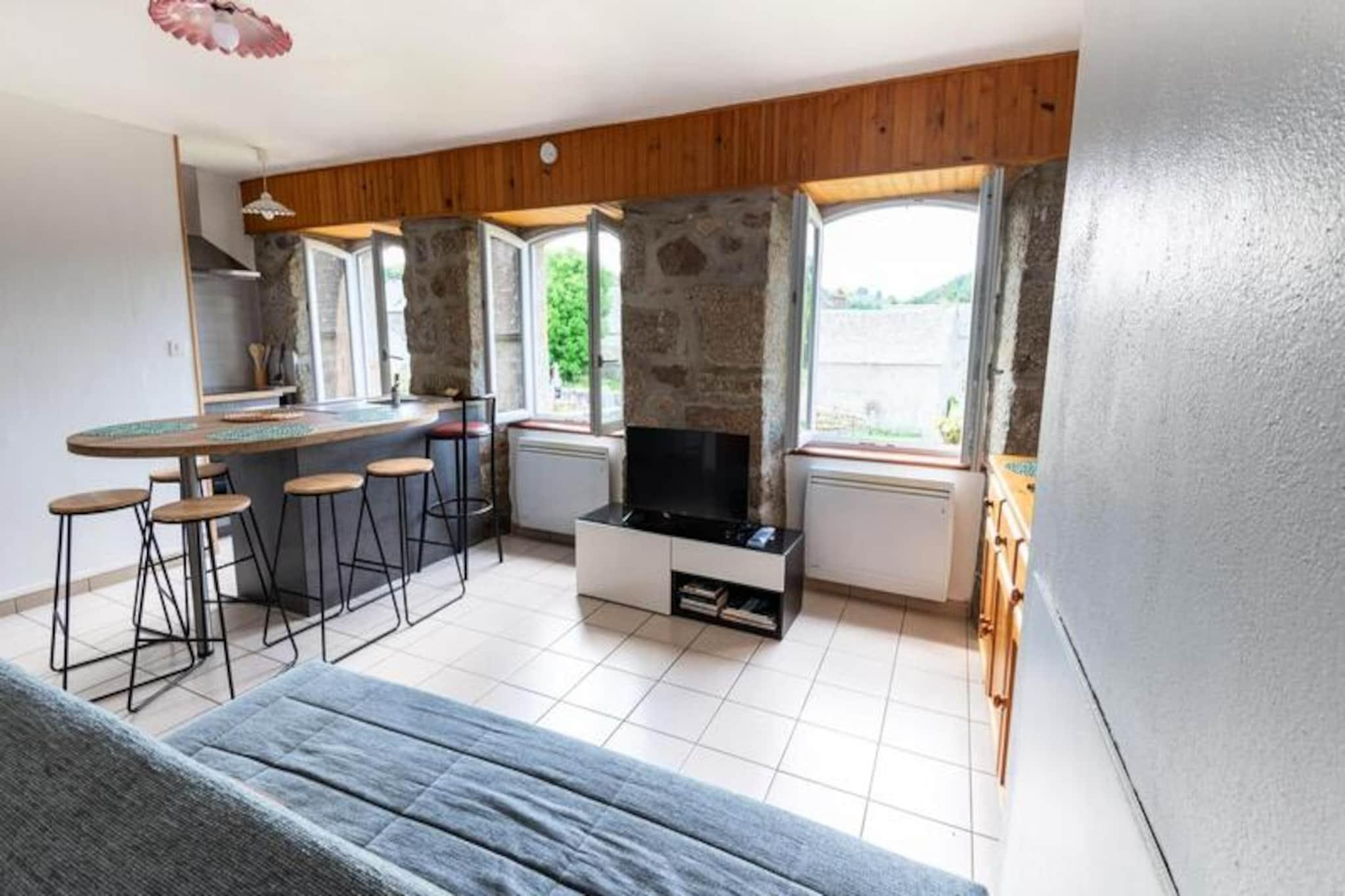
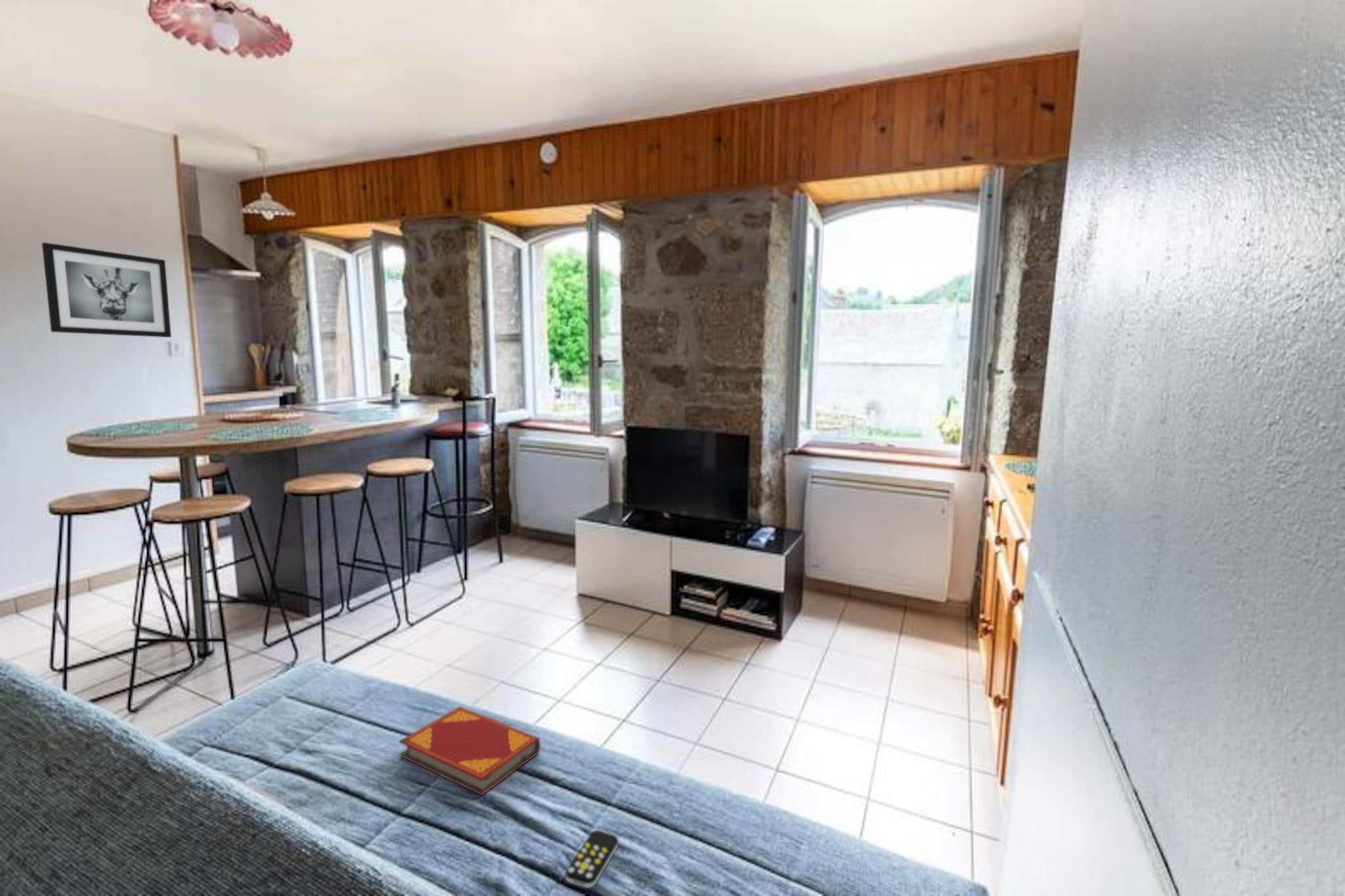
+ remote control (592, 857)
+ hardback book (470, 746)
+ wall art (111, 293)
